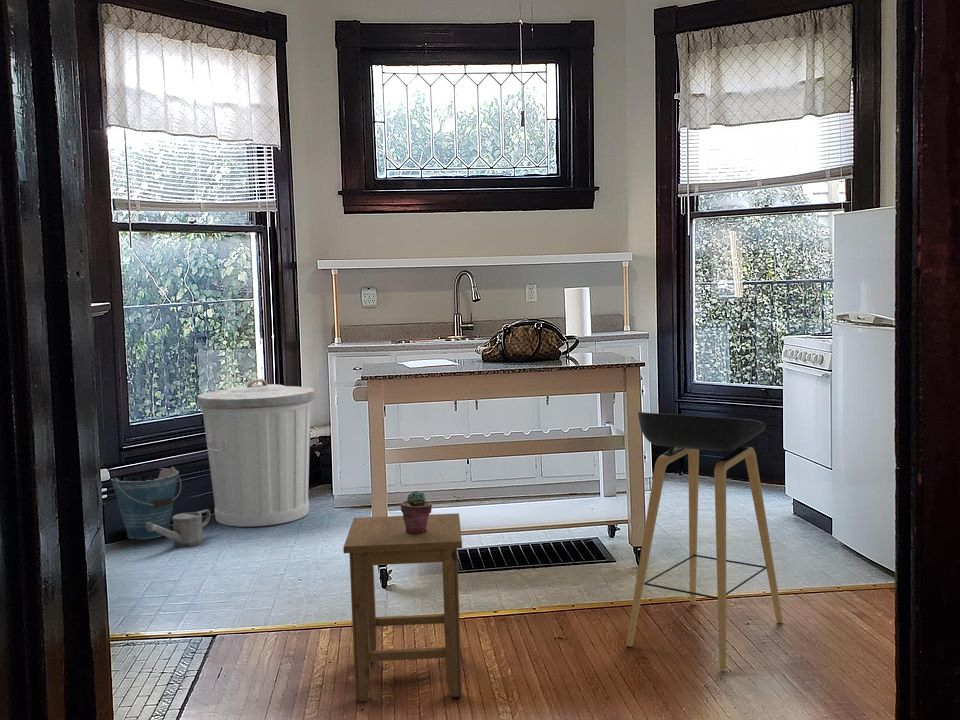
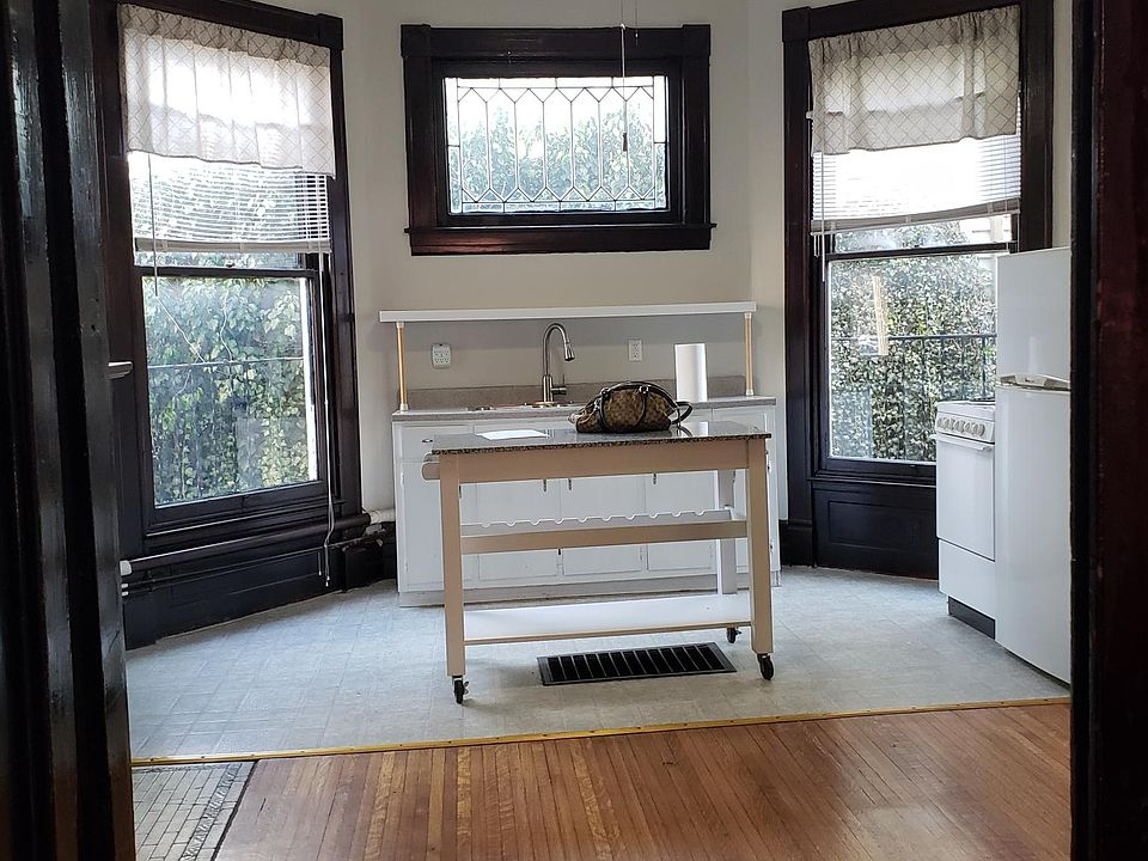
- potted succulent (416, 510)
- stool (409, 615)
- stool (697, 521)
- watering can (180, 529)
- bucket (146, 502)
- trash can (259, 447)
